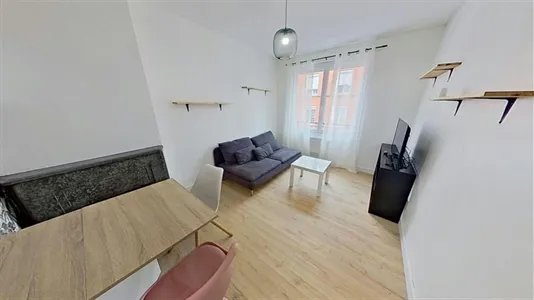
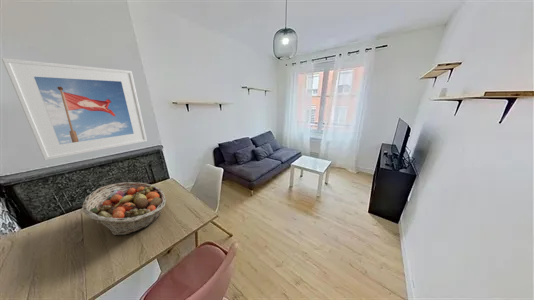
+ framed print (92, 110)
+ fruit basket (130, 203)
